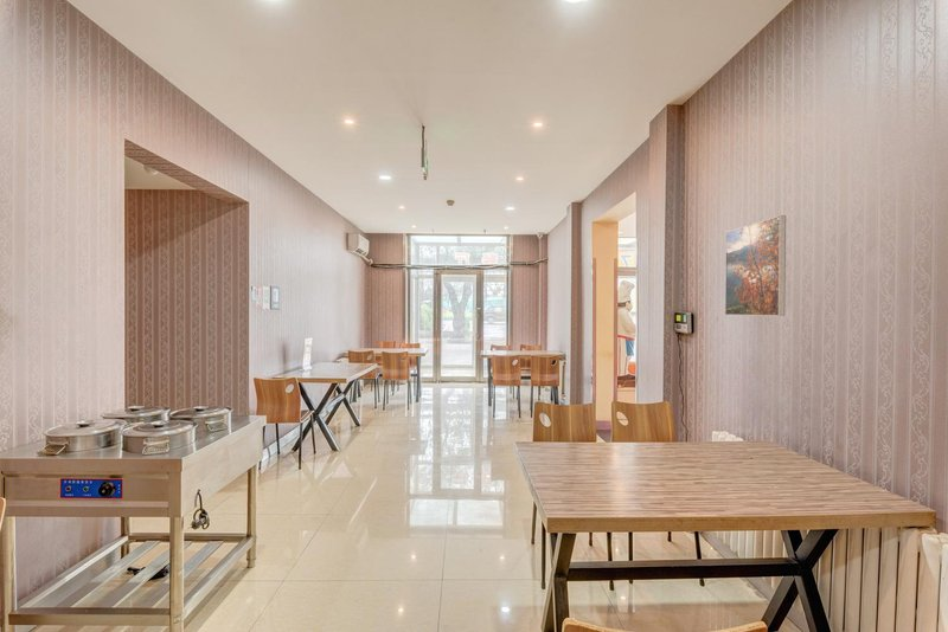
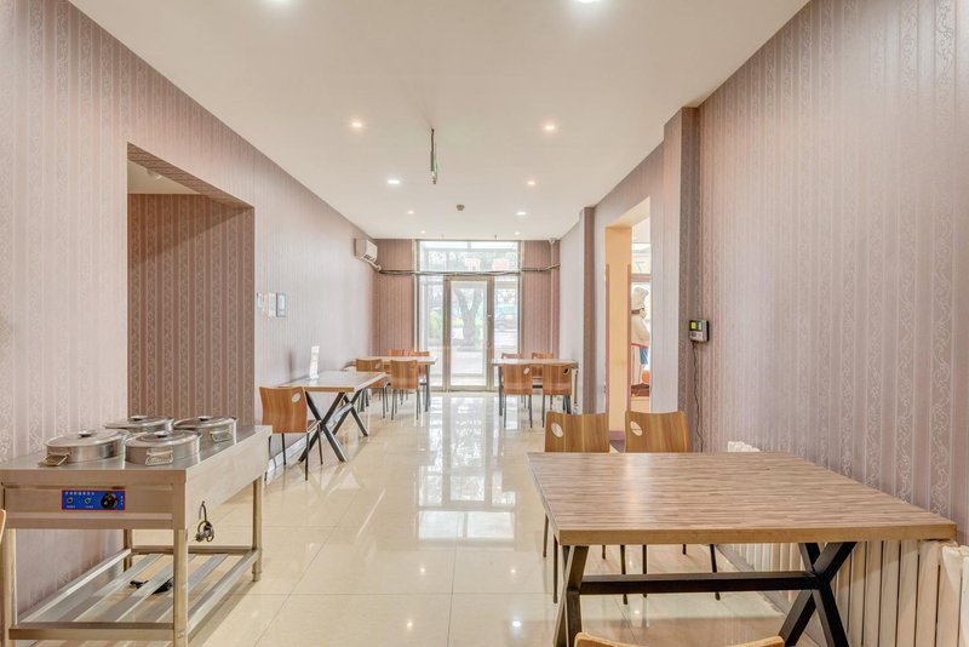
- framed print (752, 270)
